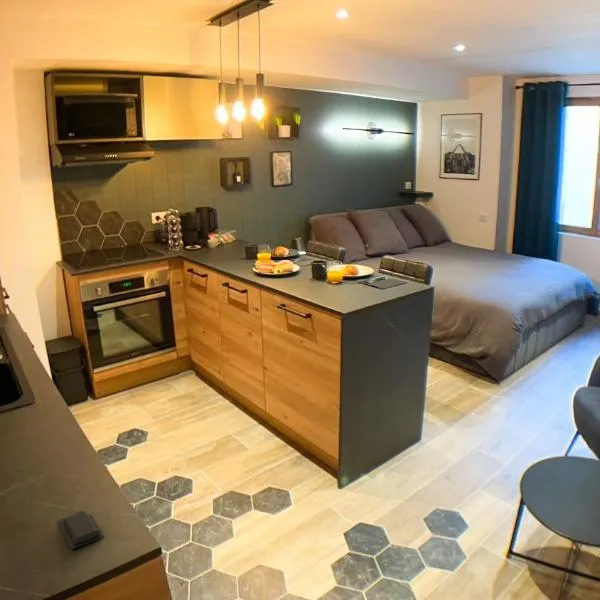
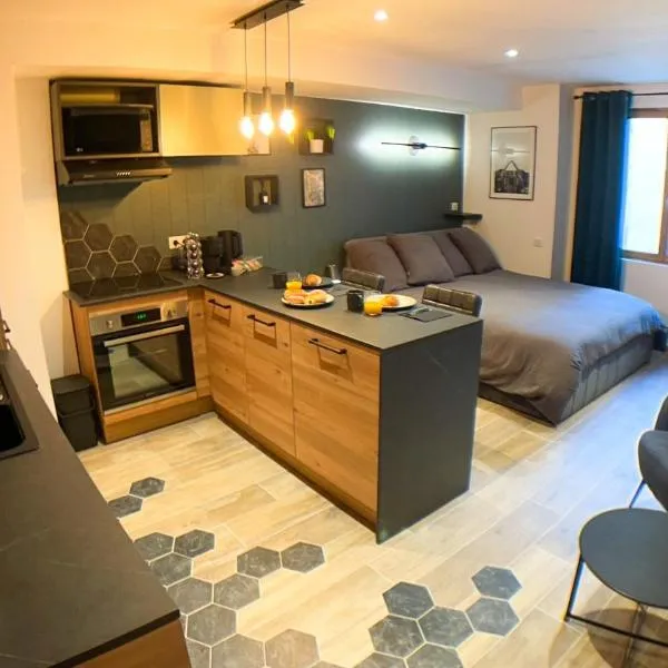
- soap bar (80, 525)
